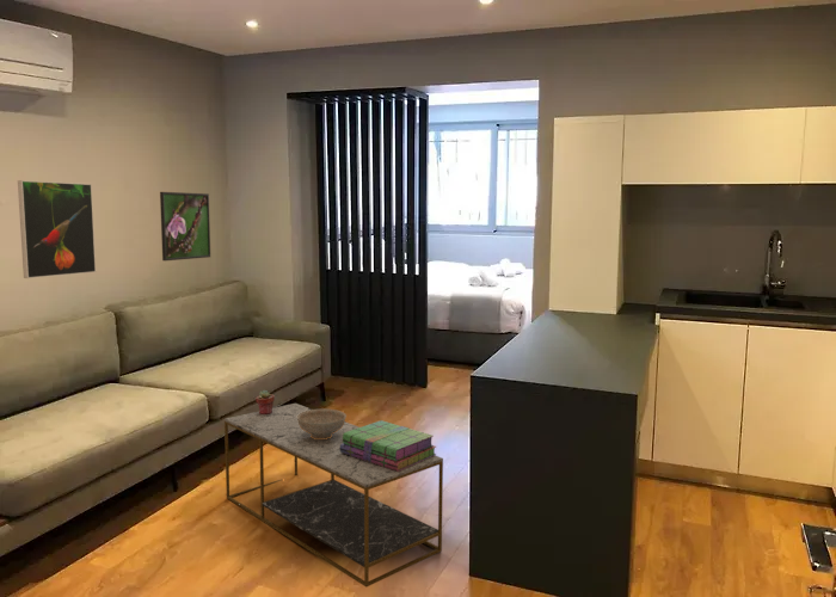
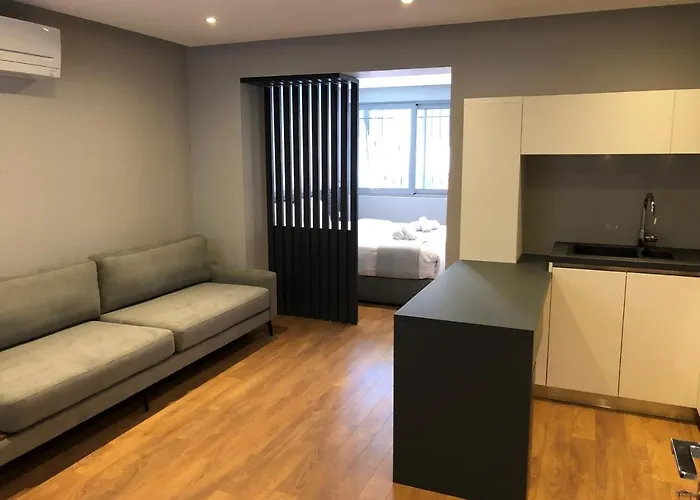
- stack of books (387, 443)
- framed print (186, 226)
- potted succulent (265, 400)
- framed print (59, 228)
- decorative bowl (321, 425)
- coffee table (325, 481)
